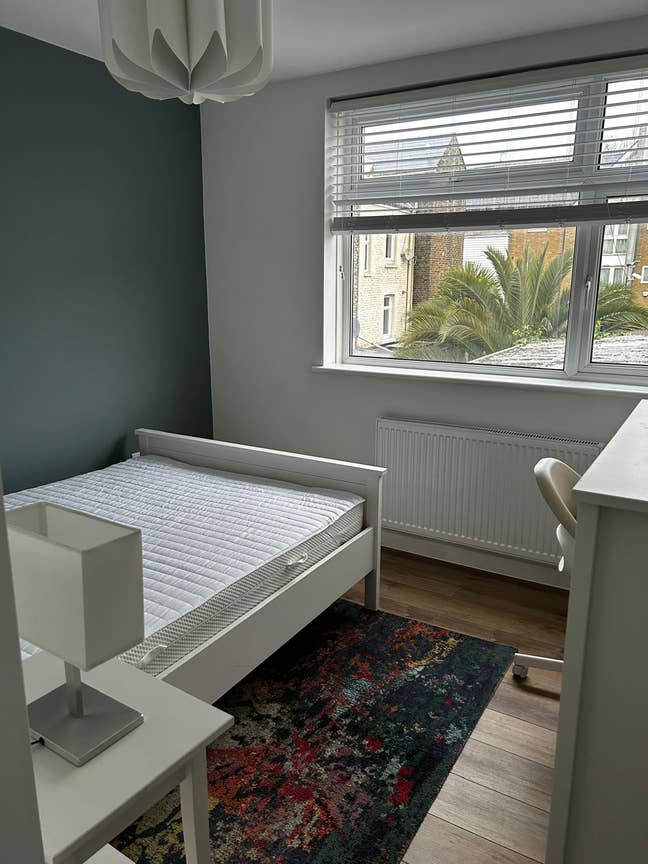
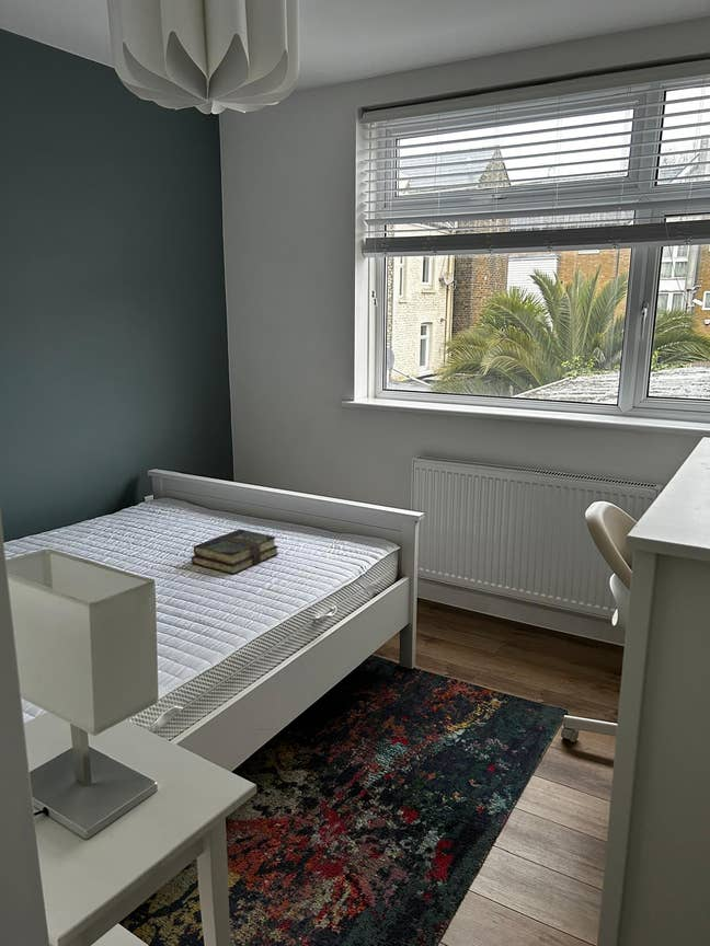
+ book (236, 550)
